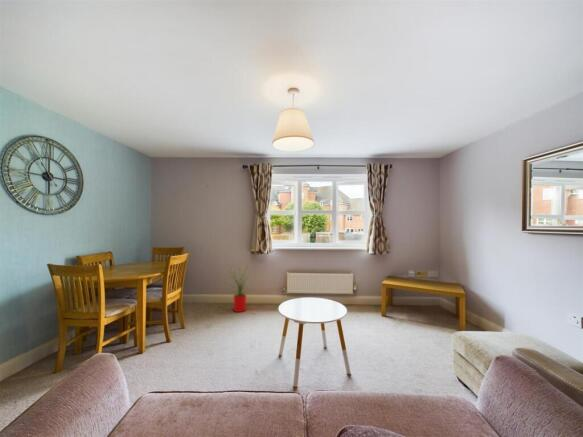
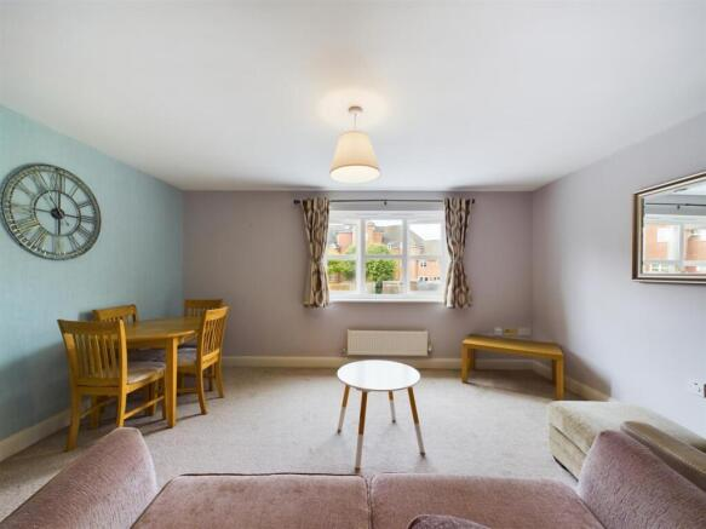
- house plant (240, 286)
